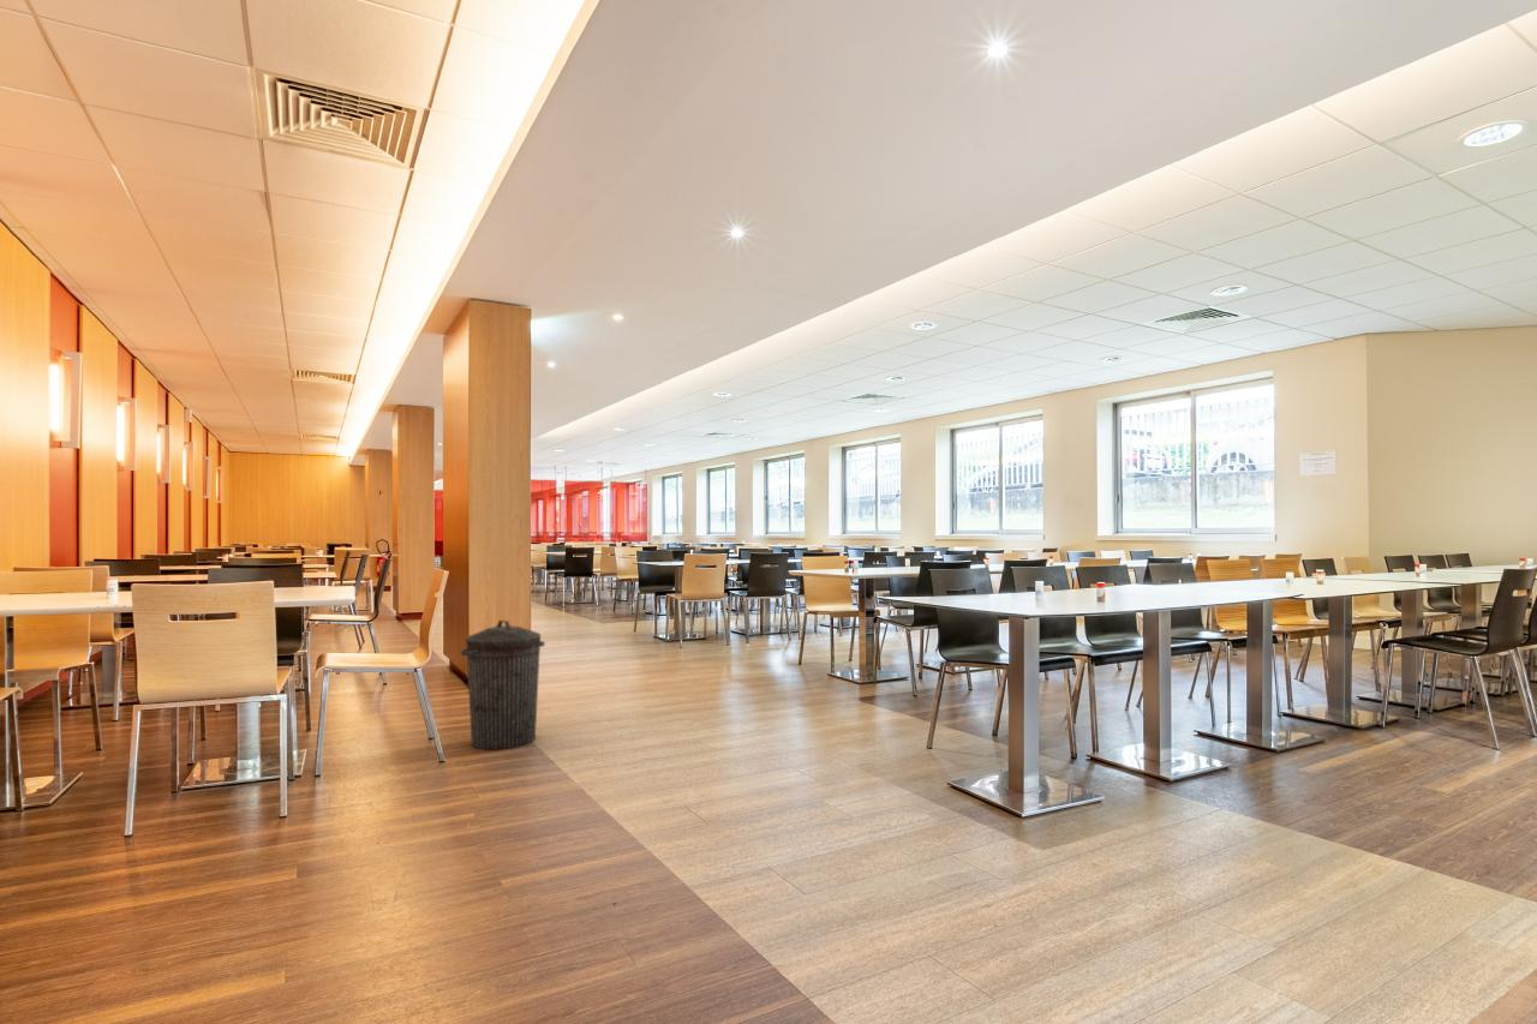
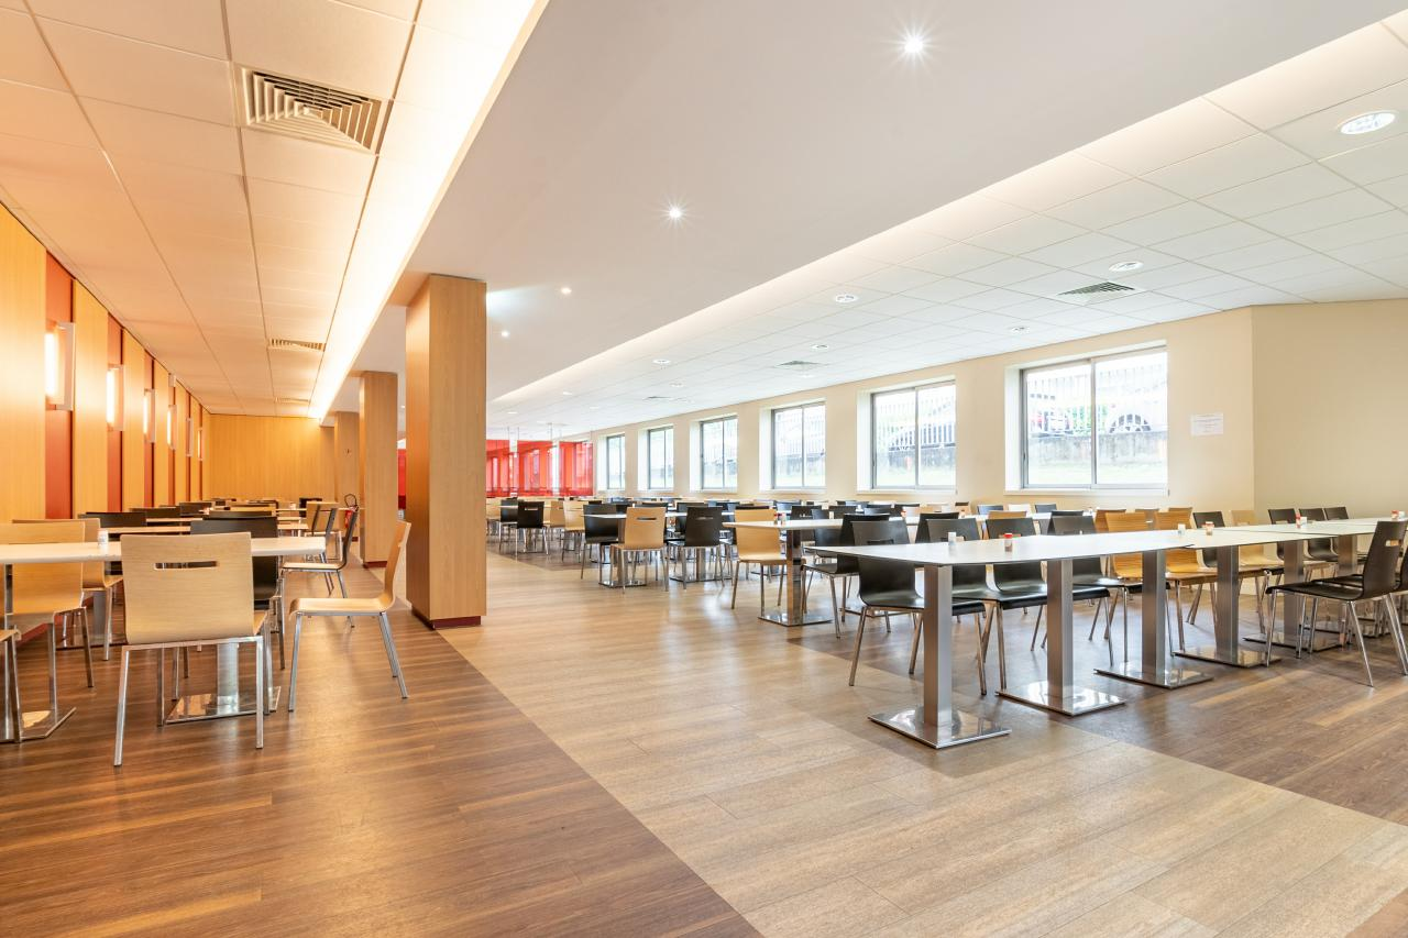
- trash can (503, 681)
